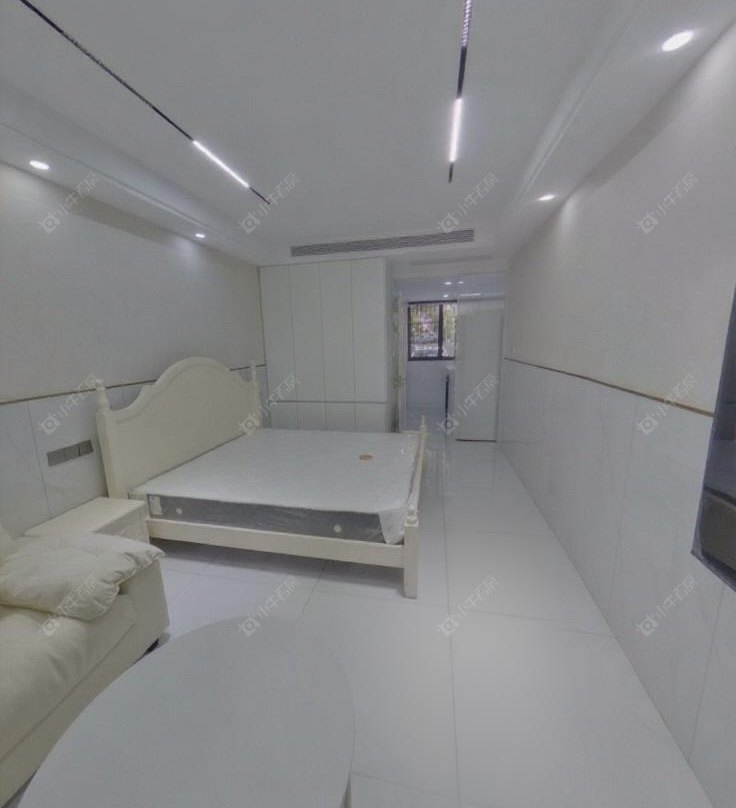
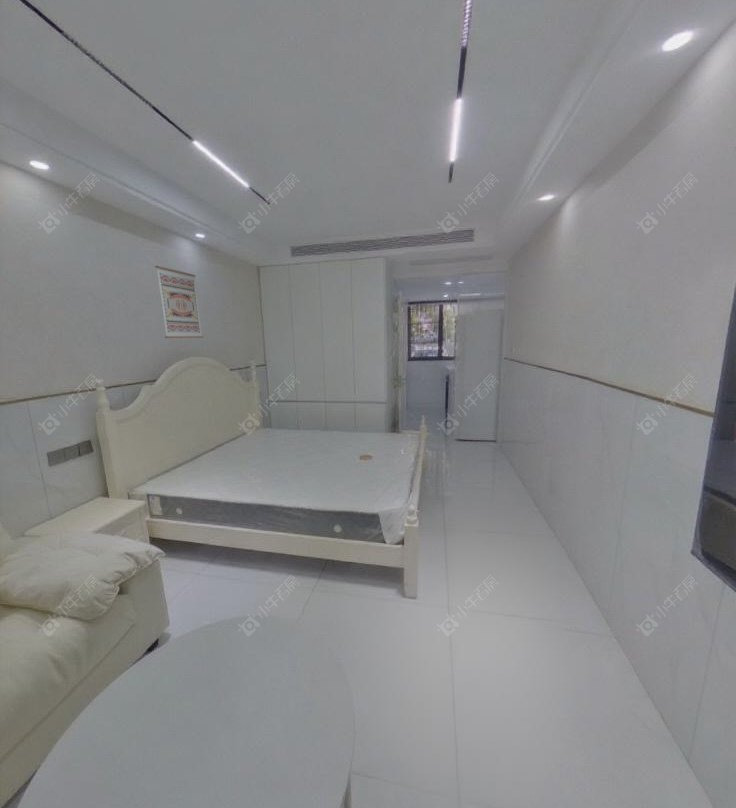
+ wall art (181, 304)
